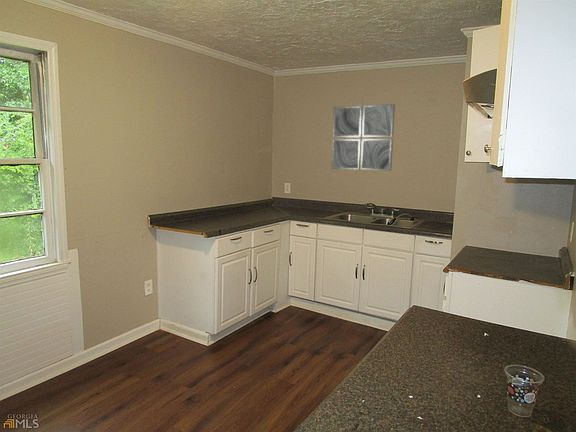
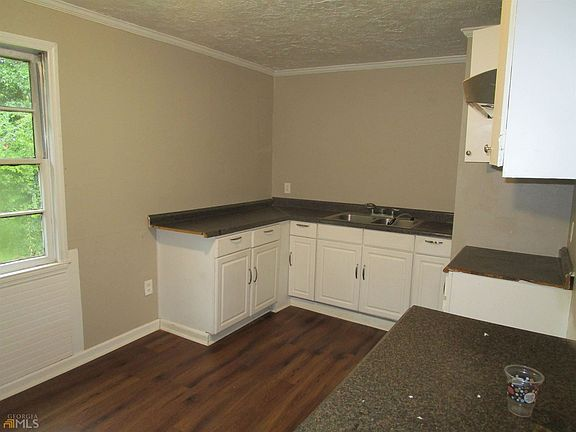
- wall art (362, 139)
